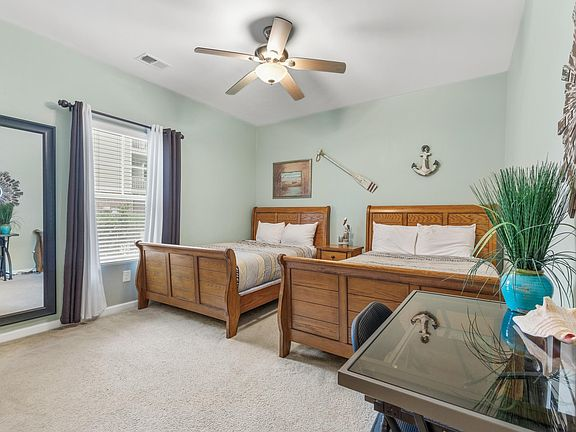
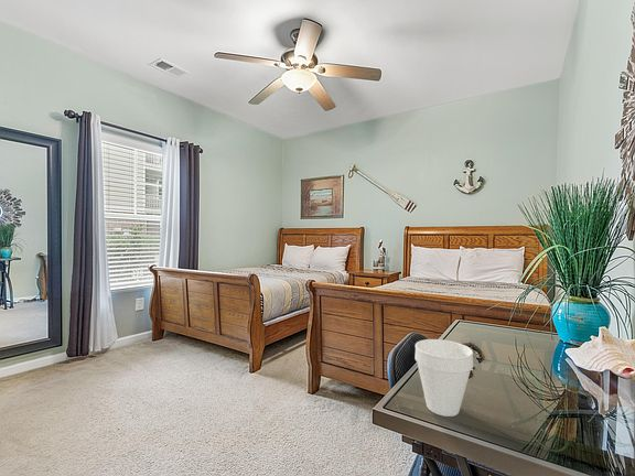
+ cup (442, 377)
